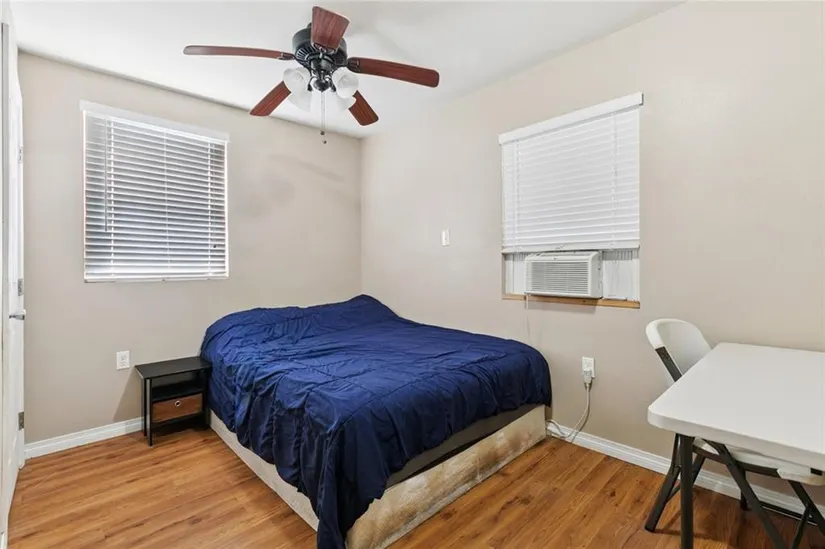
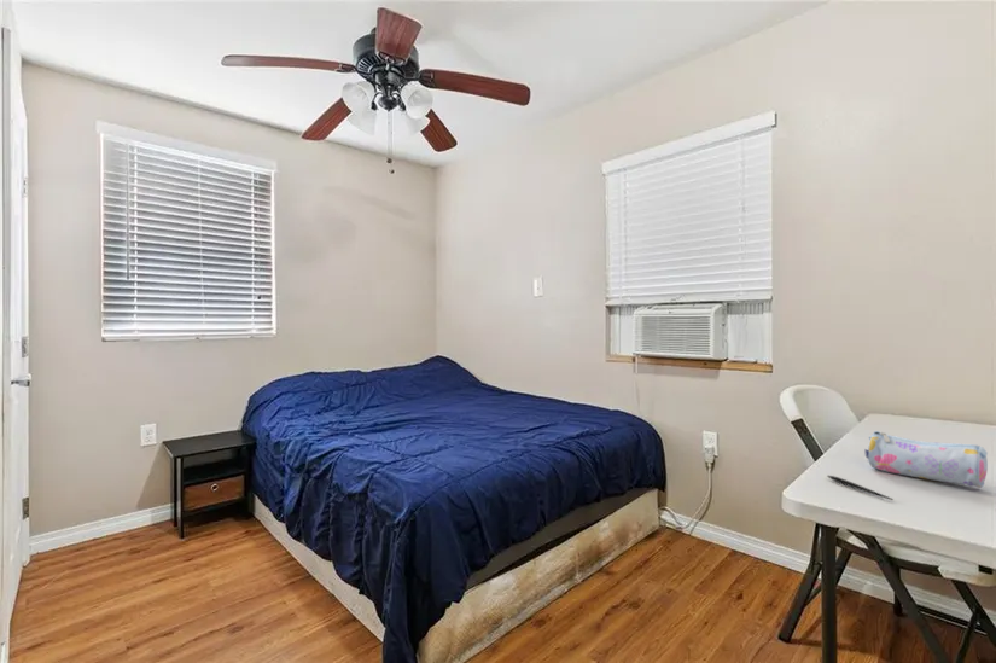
+ pen (857, 485)
+ pencil case (924, 456)
